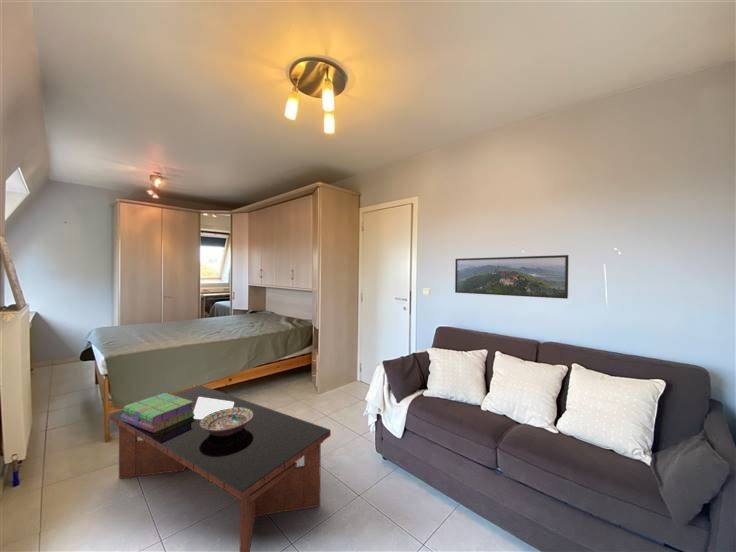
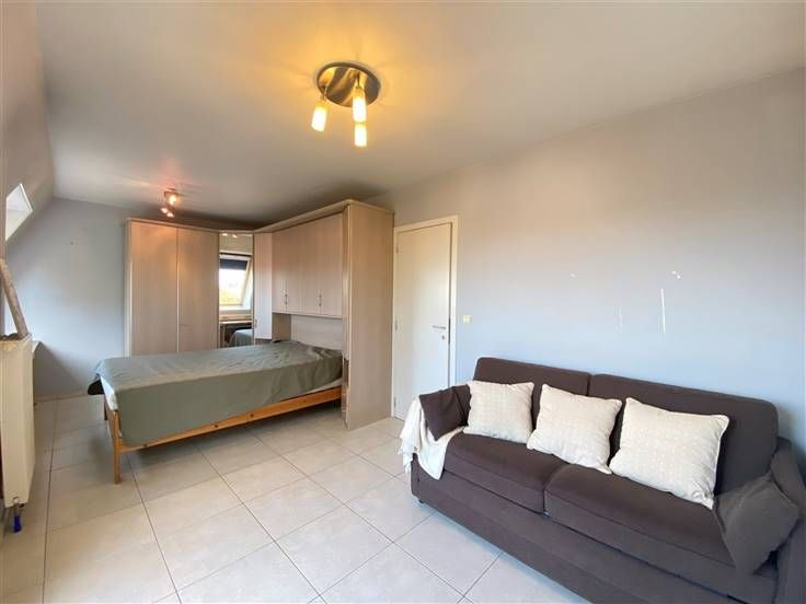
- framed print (504, 276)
- decorative bowl (227, 423)
- stack of books (159, 410)
- coffee table (214, 456)
